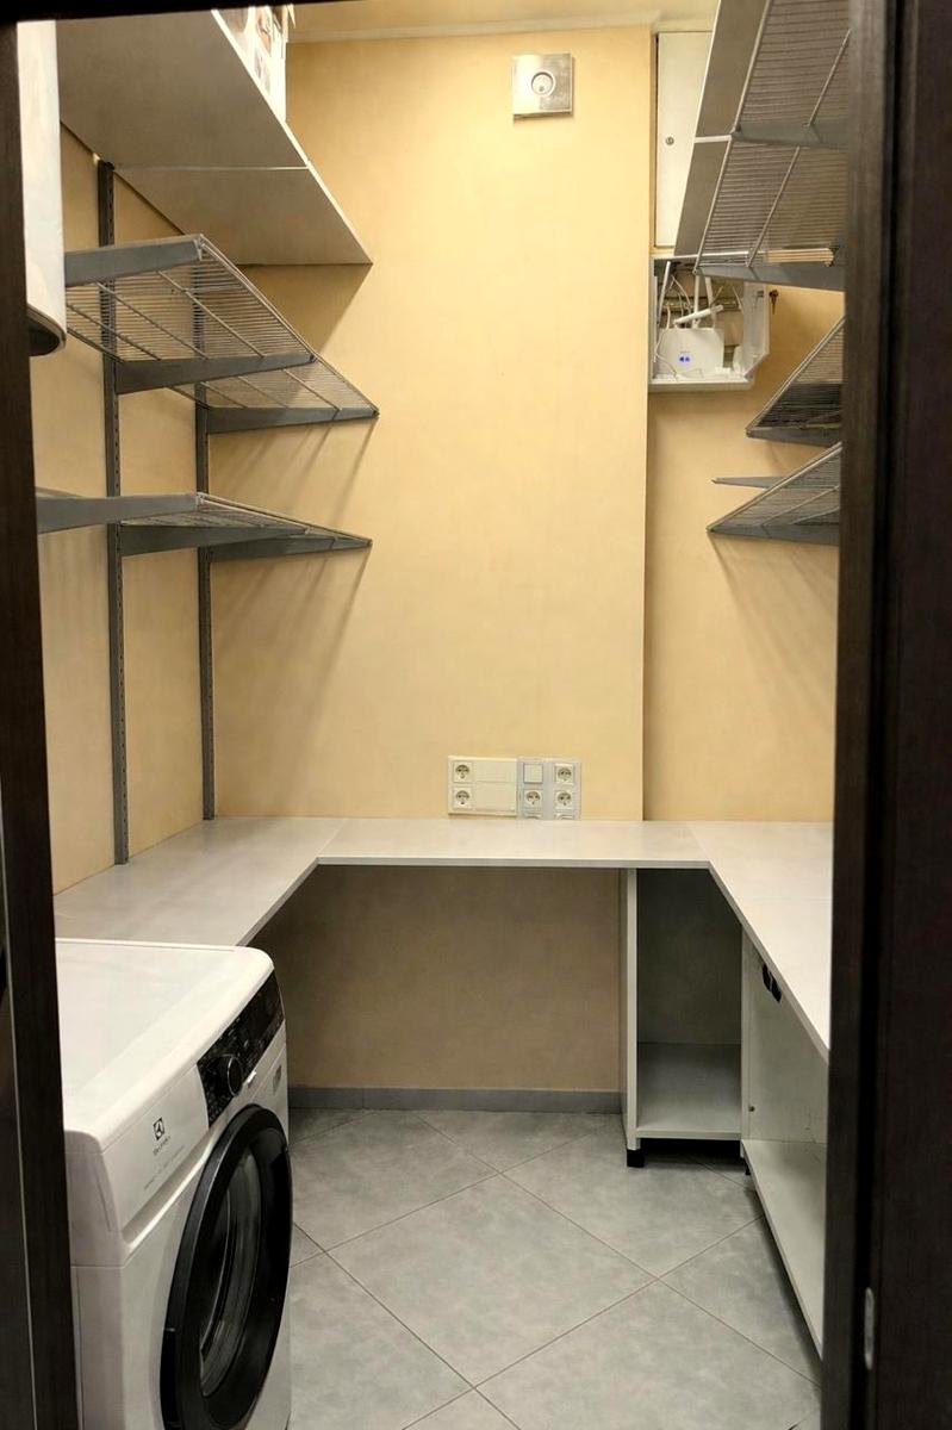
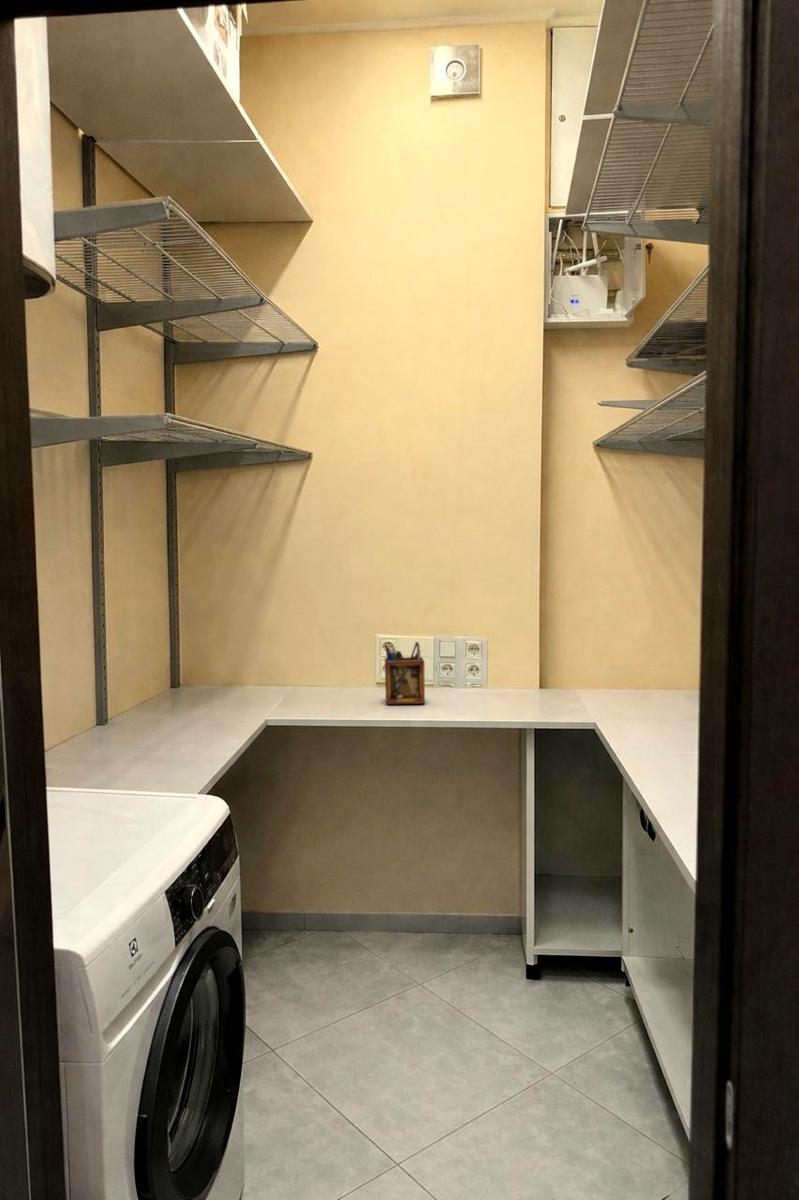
+ desk organizer (404, 672)
